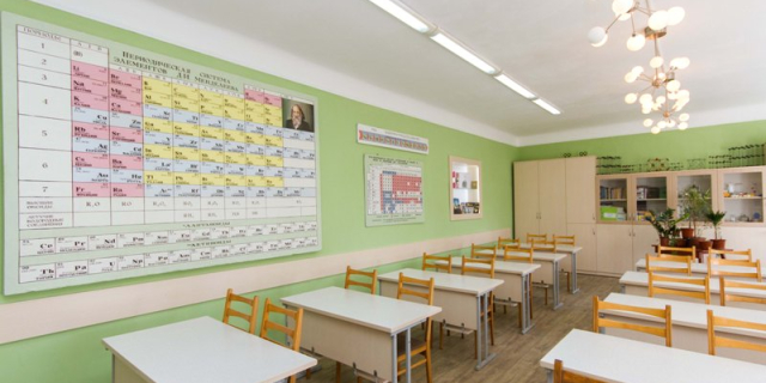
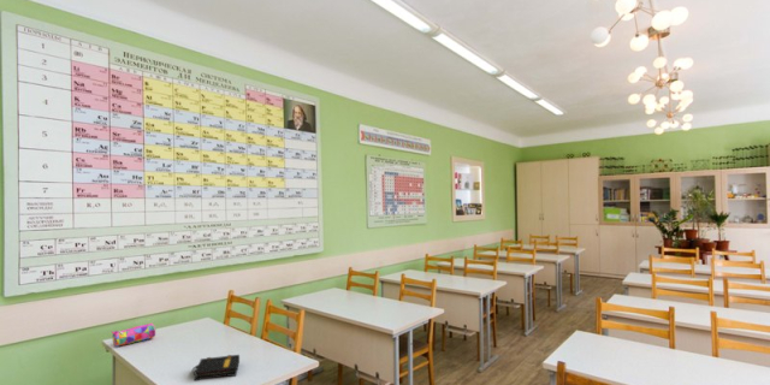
+ book (214, 366)
+ pencil case (134, 333)
